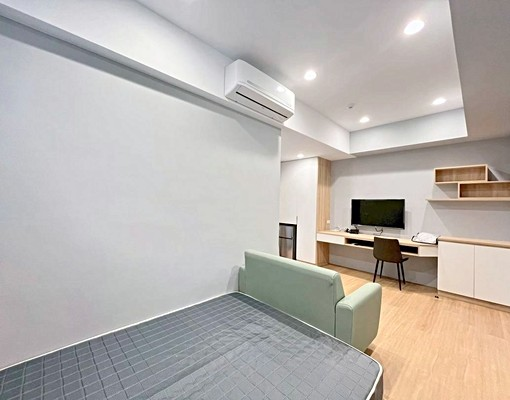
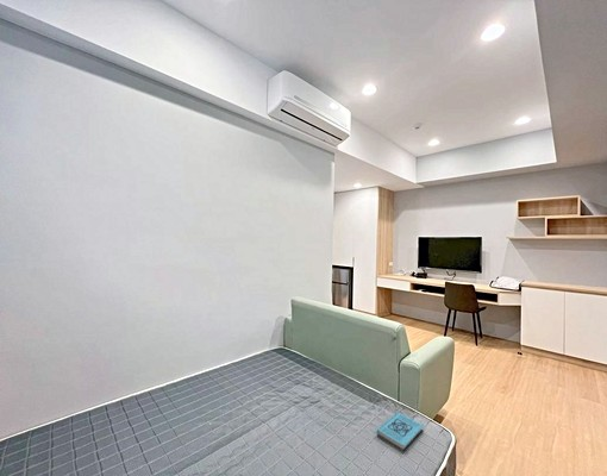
+ book (400, 430)
